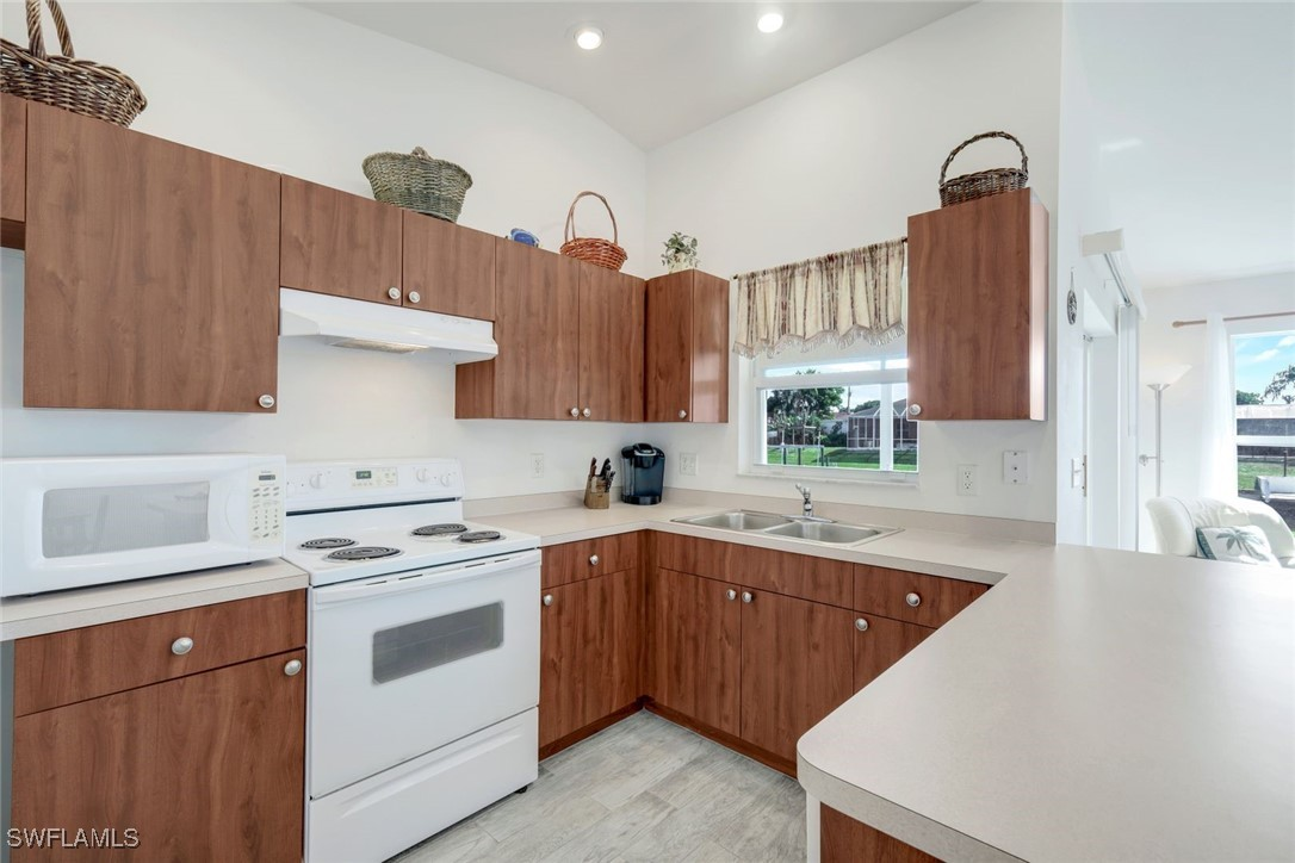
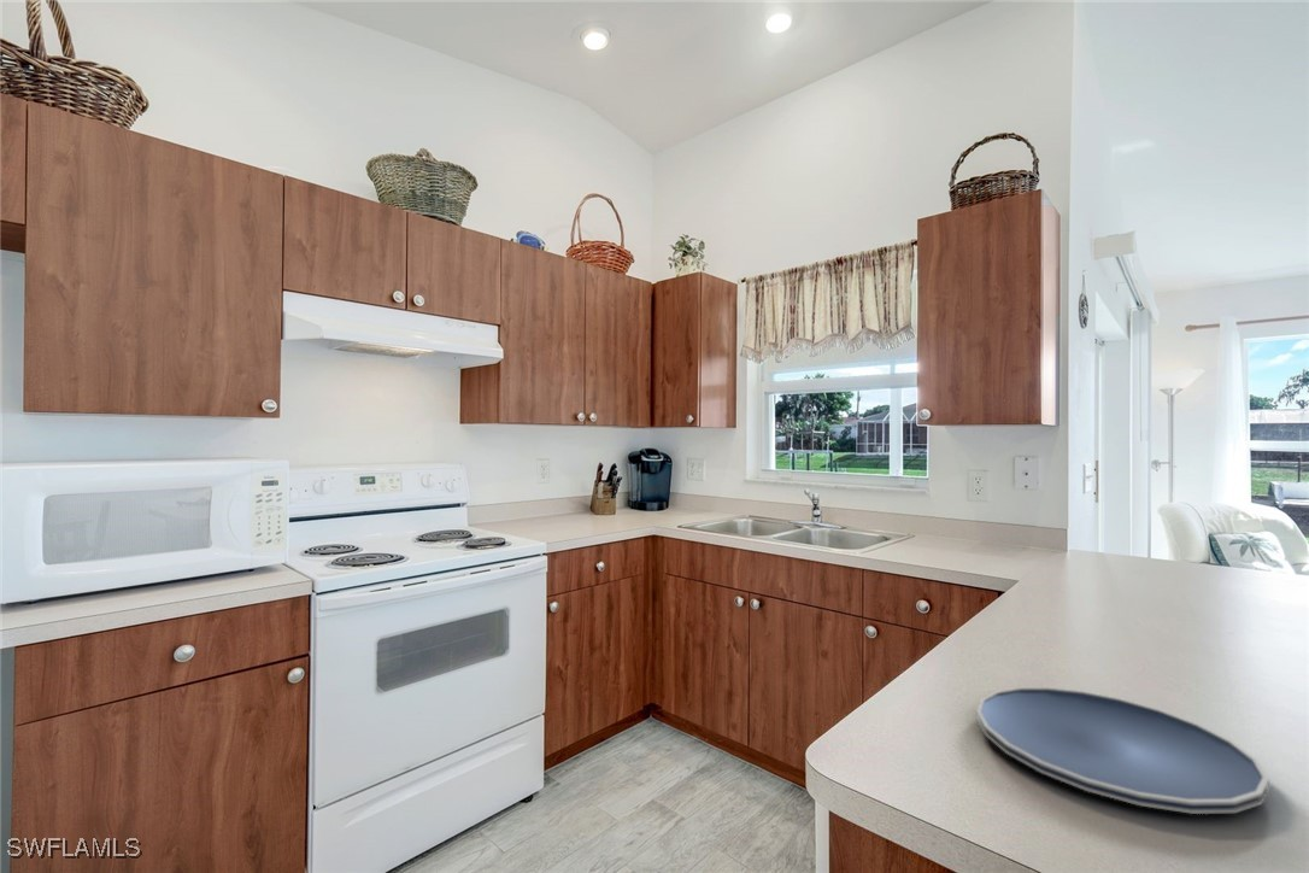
+ plate (1105, 742)
